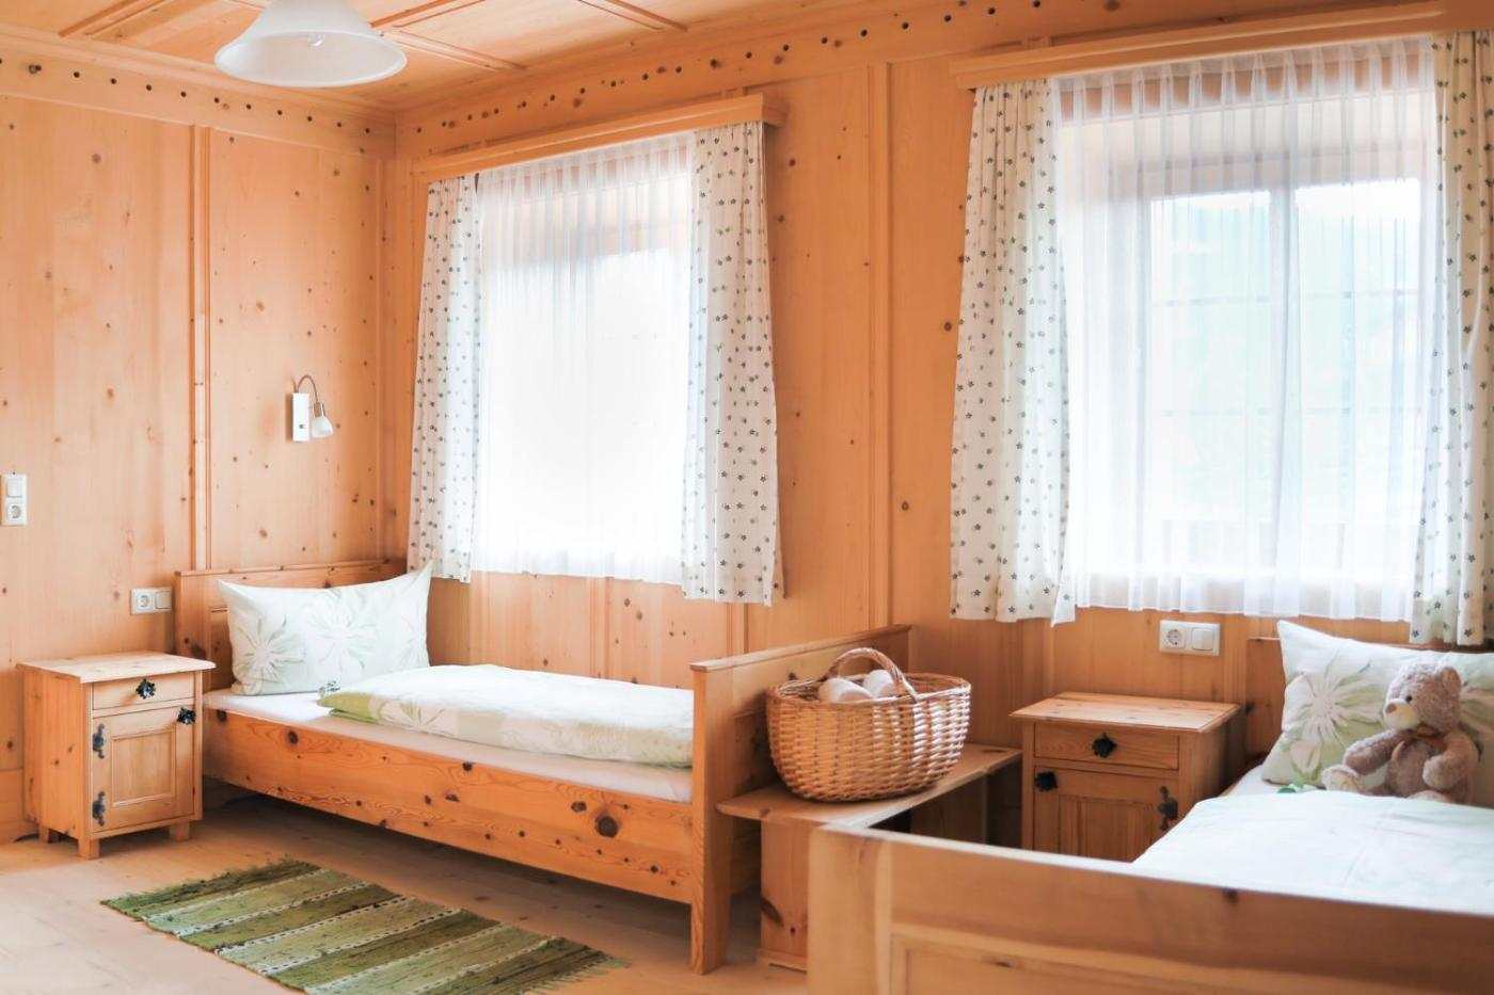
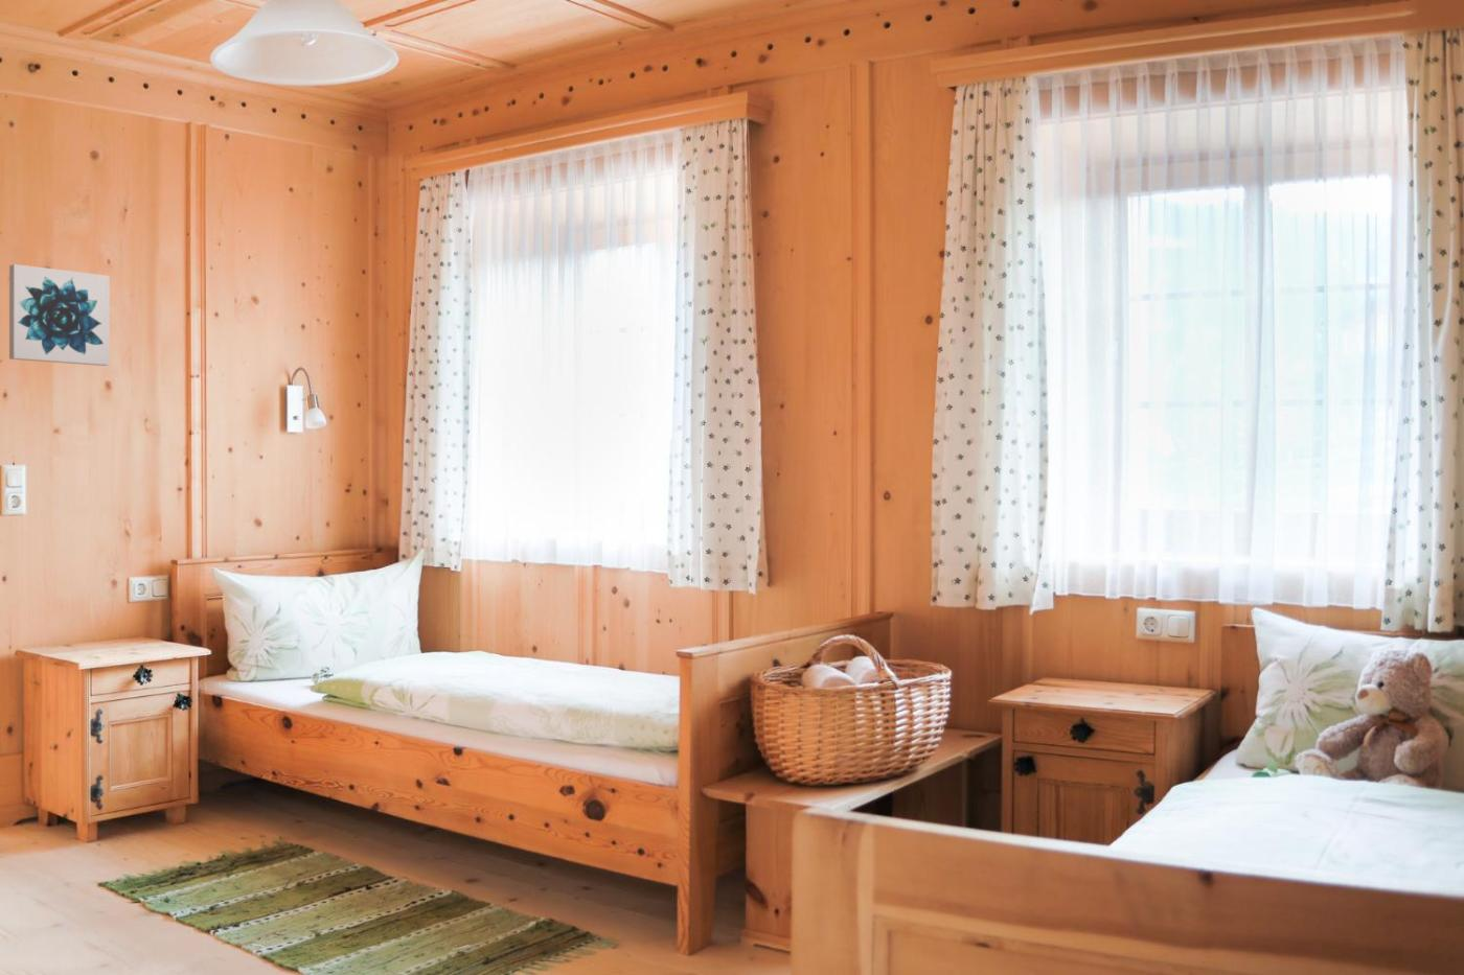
+ wall art (61, 316)
